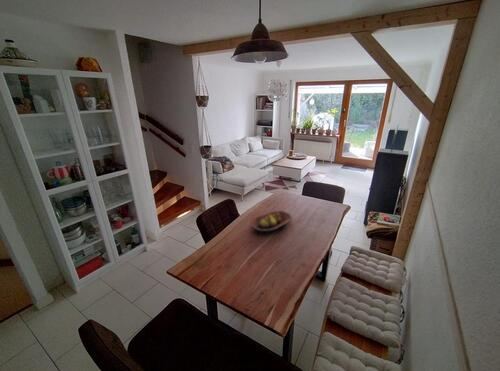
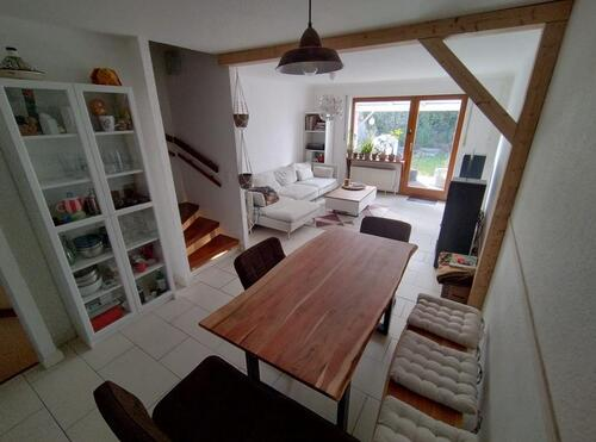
- fruit bowl (271, 220)
